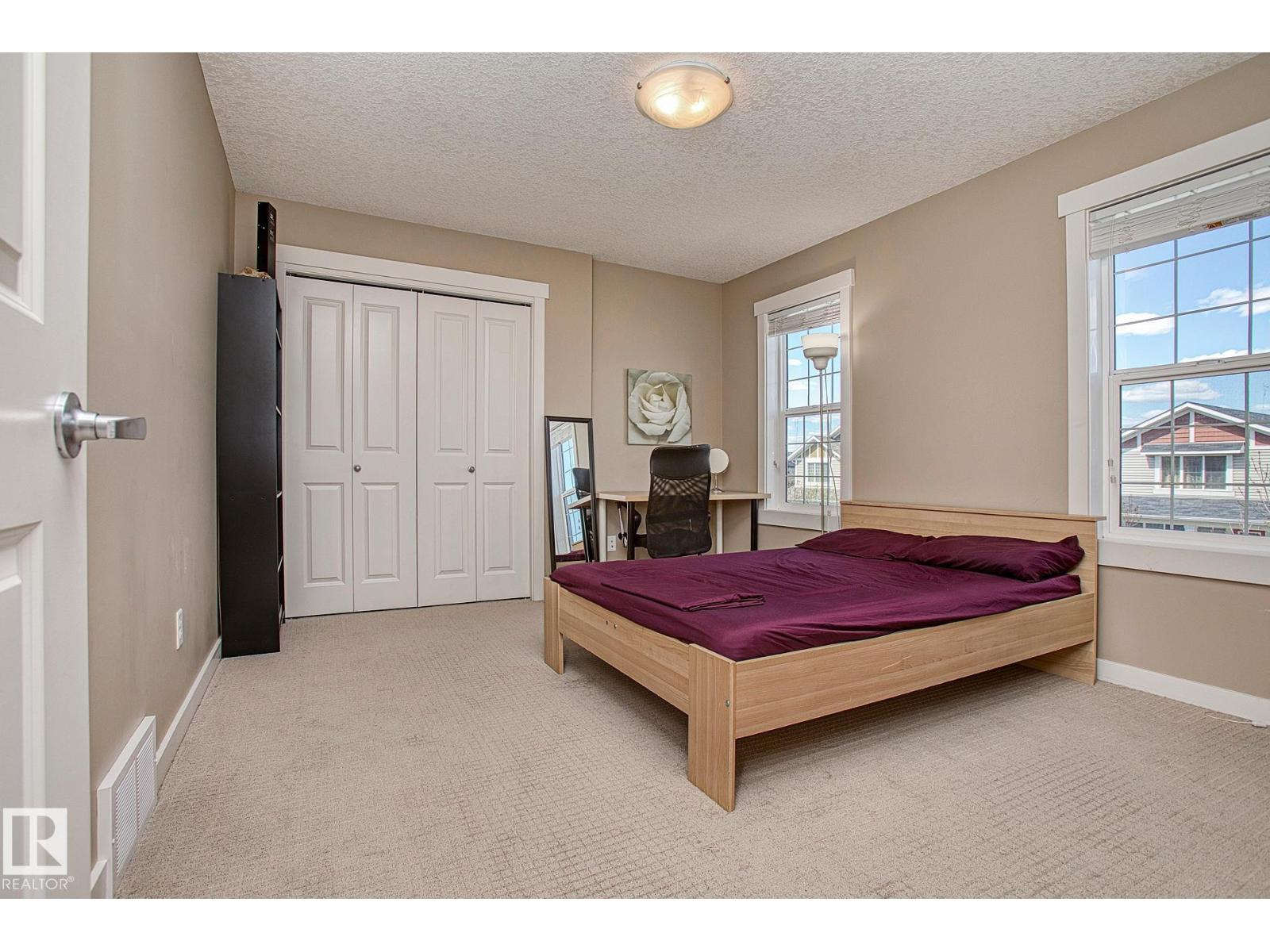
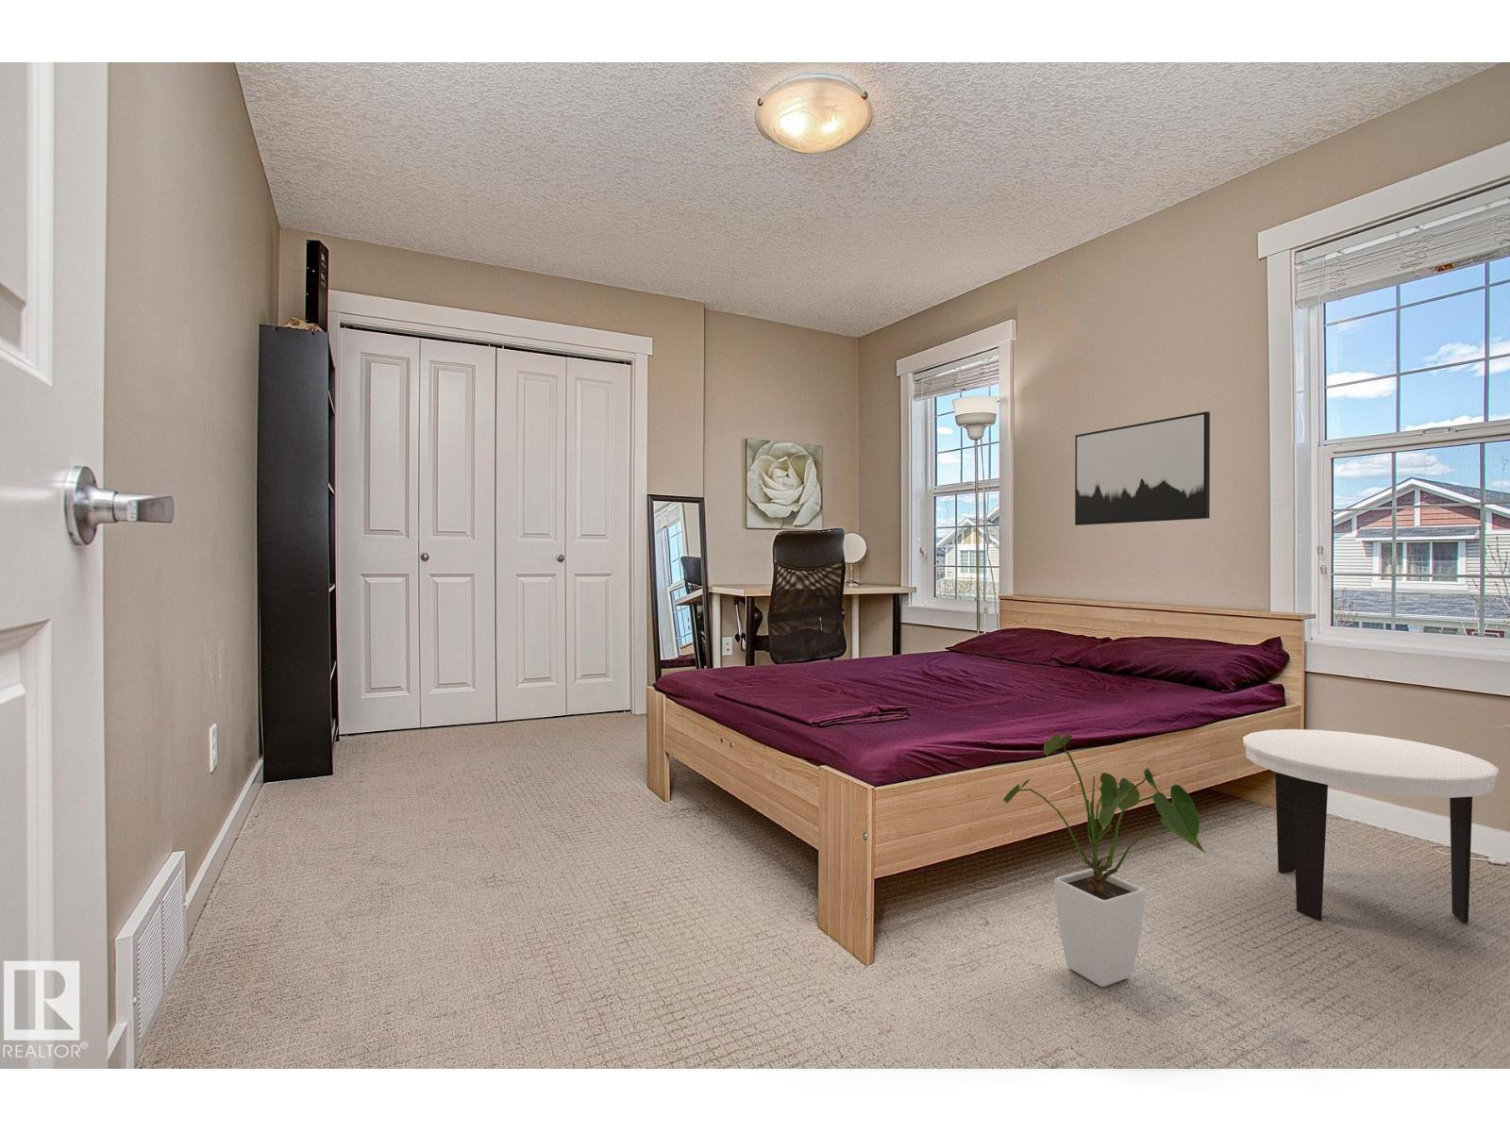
+ wall art (1137, 472)
+ side table (1325, 825)
+ house plant (1088, 864)
